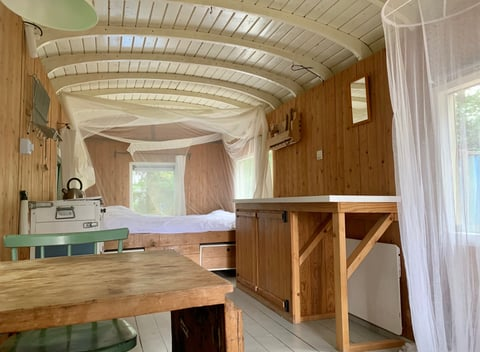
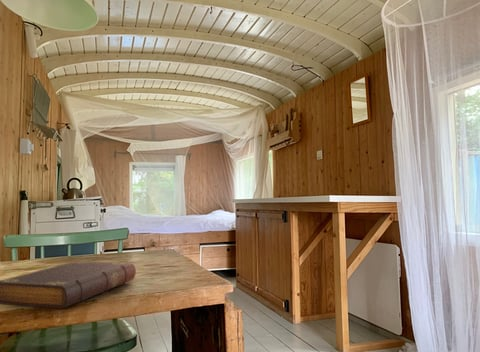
+ book (72, 281)
